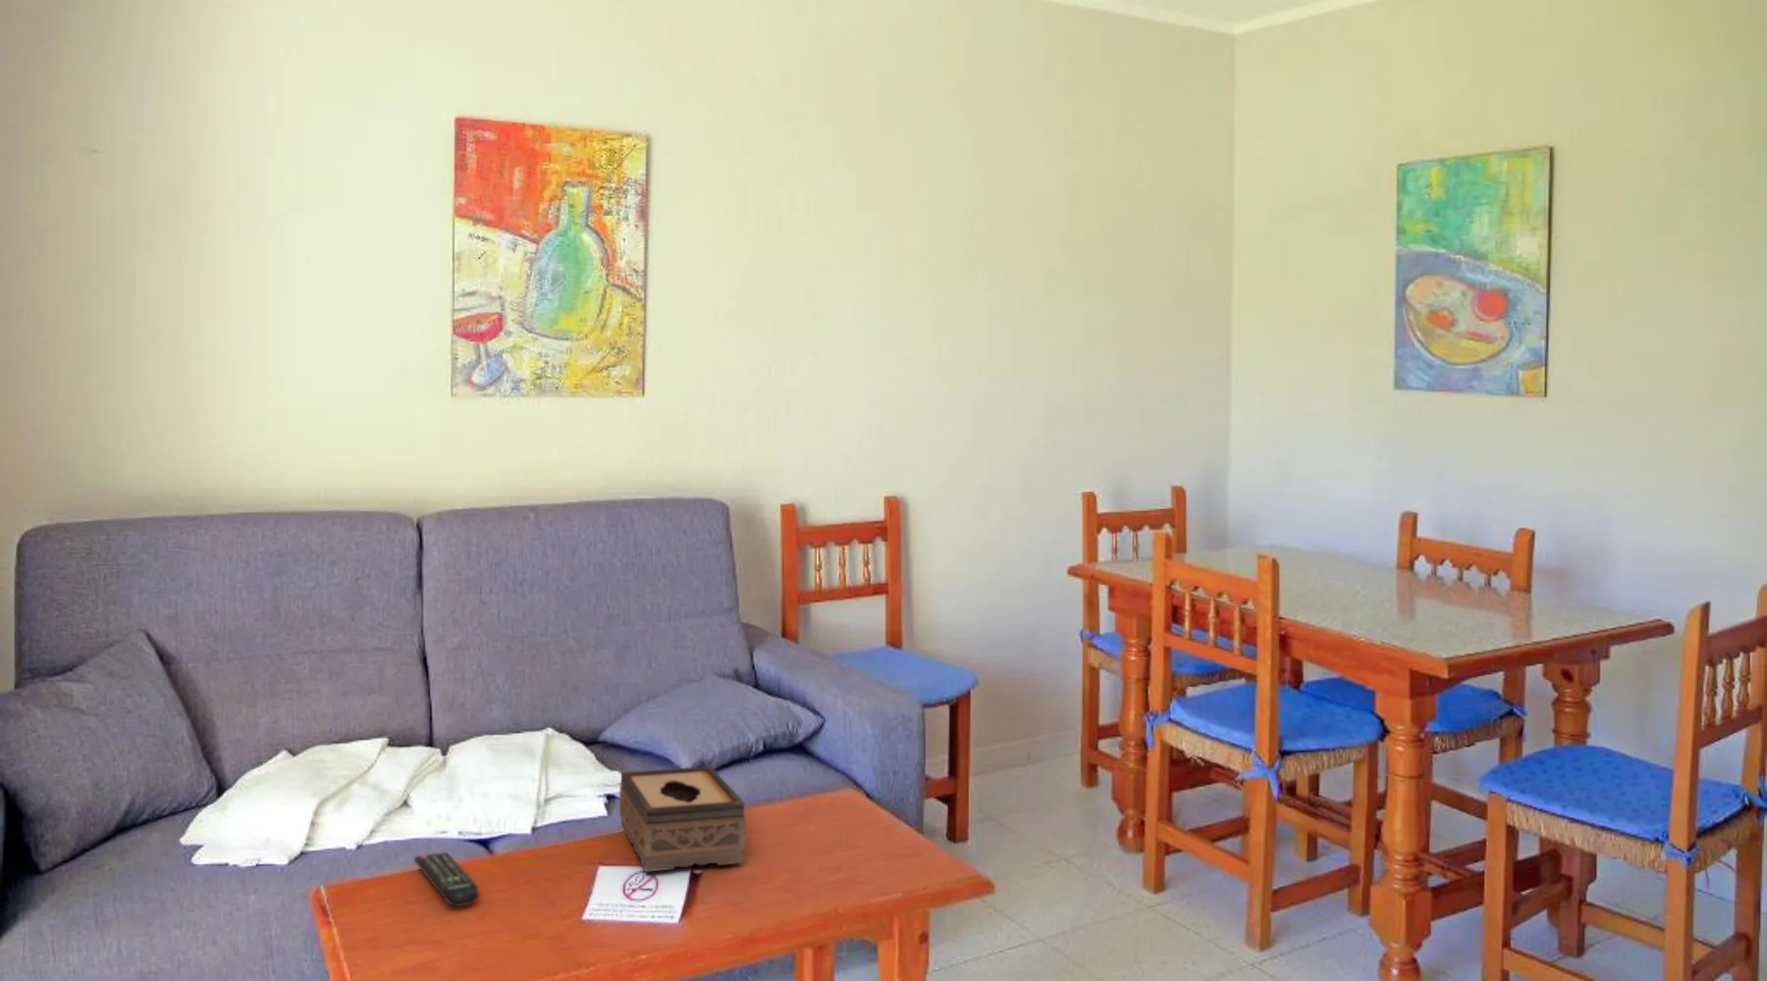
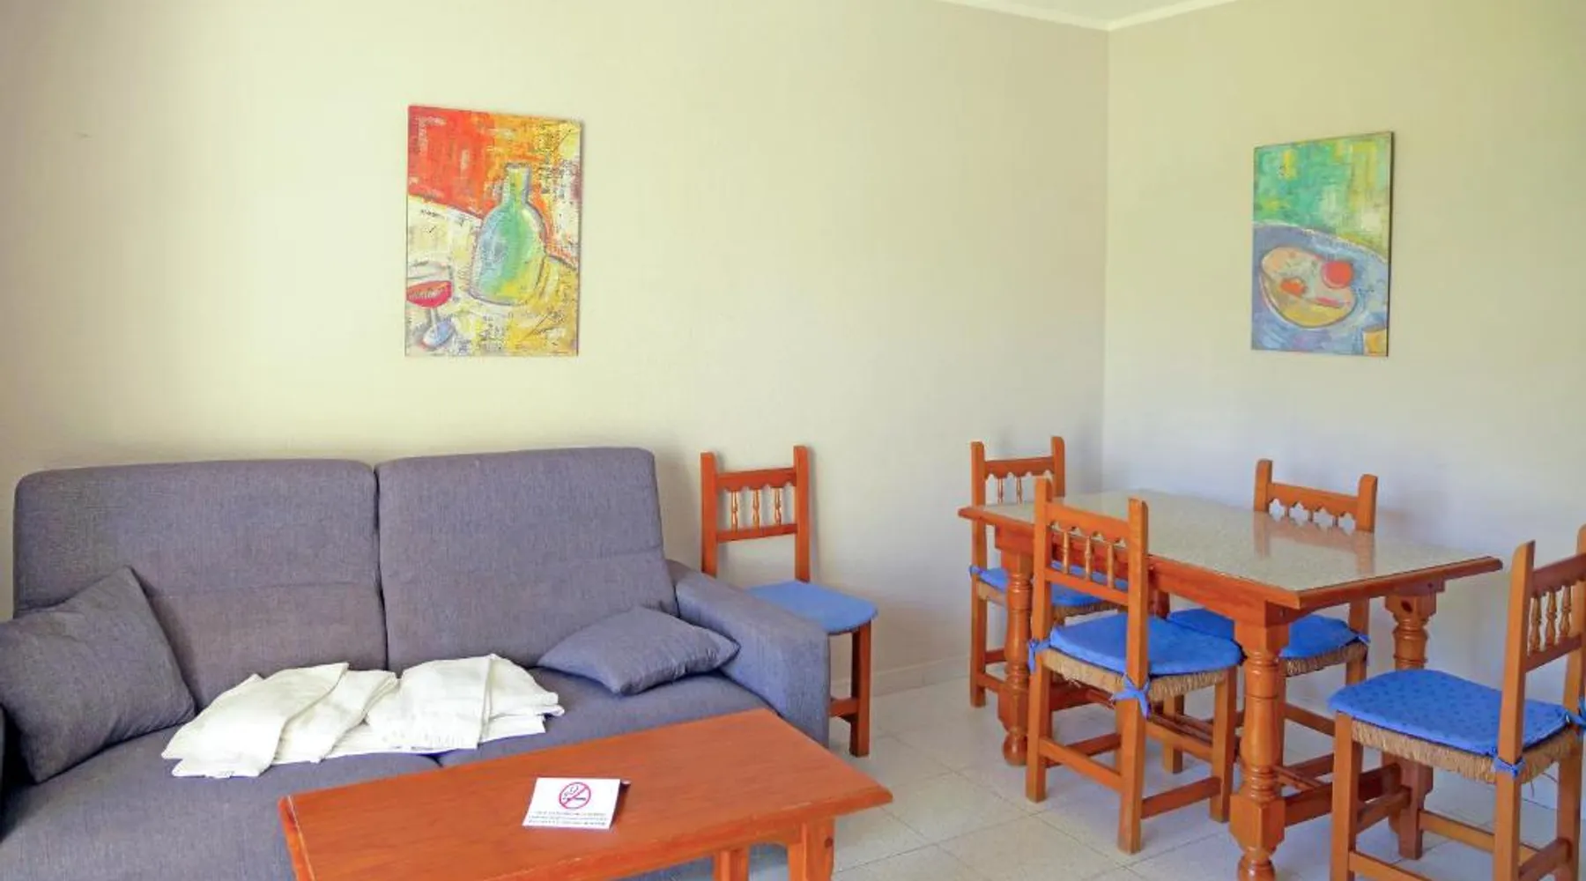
- remote control (445, 876)
- tissue box (679, 815)
